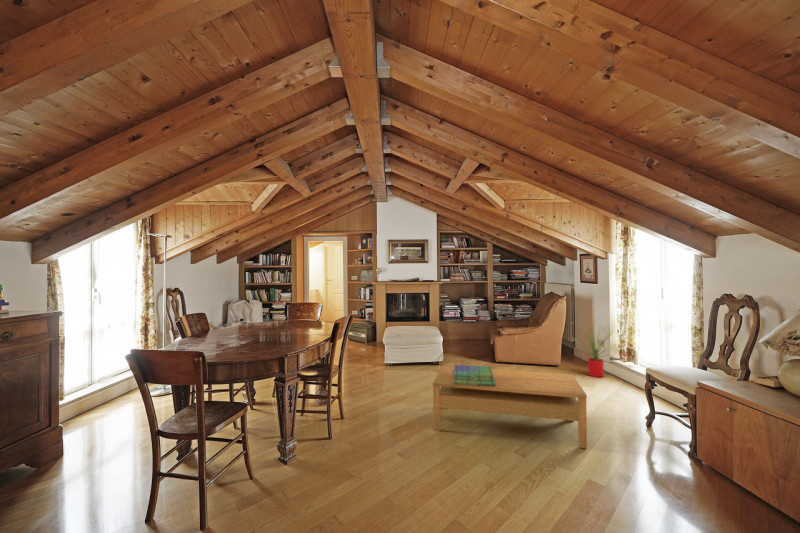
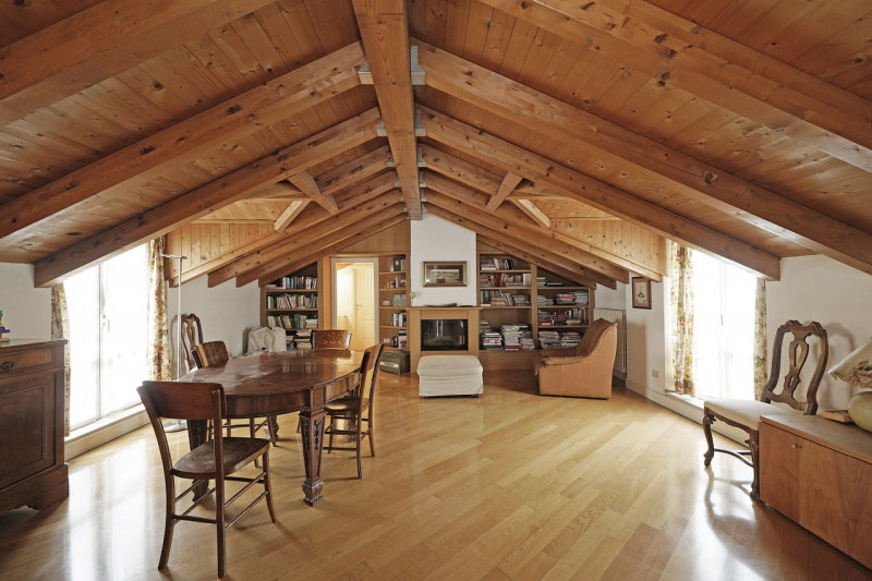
- stack of books (473, 374)
- coffee table (505, 401)
- house plant (596, 349)
